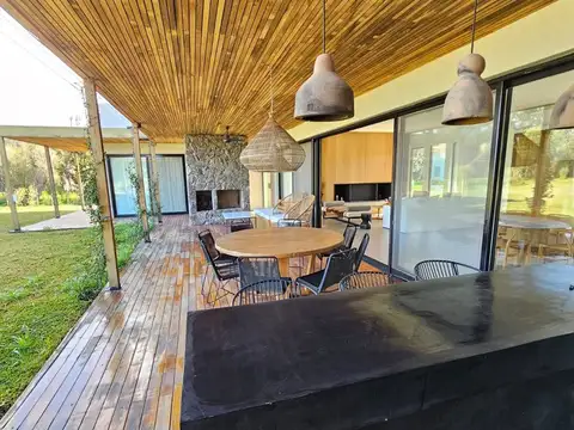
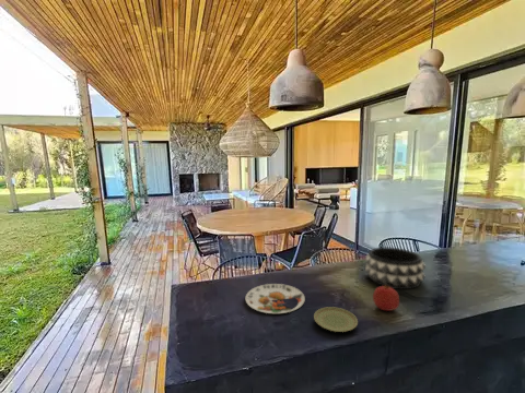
+ decorative bowl (394, 266)
+ plate (335, 320)
+ plate (275, 298)
+ fruit (385, 297)
